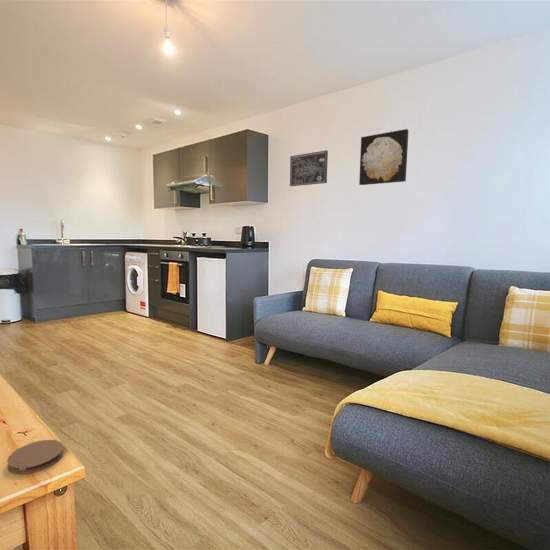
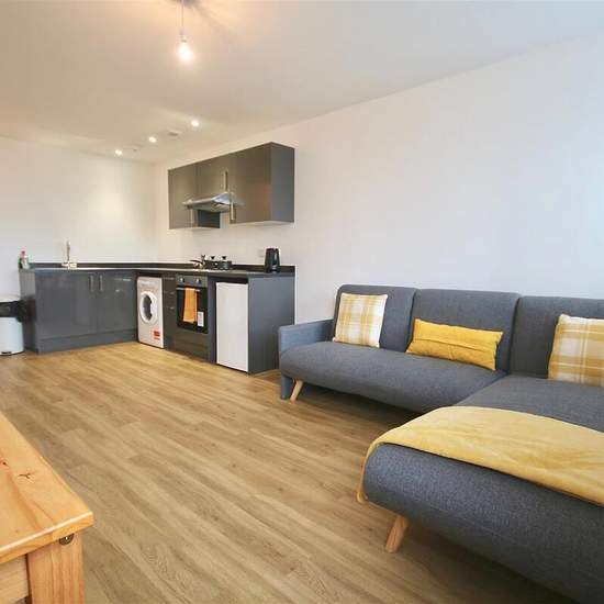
- wall art (382, 158)
- coaster (36, 455)
- wall art (308, 169)
